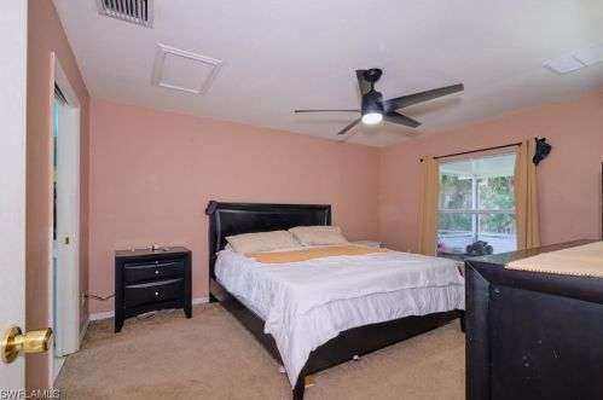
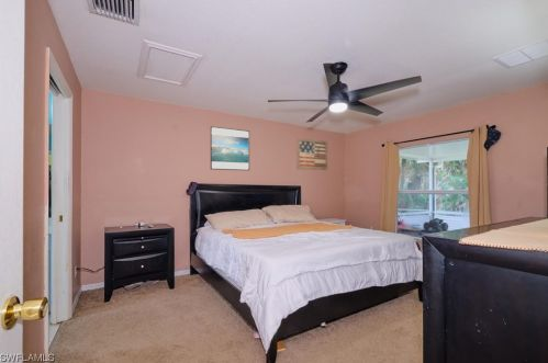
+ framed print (231, 149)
+ wall art (312, 155)
